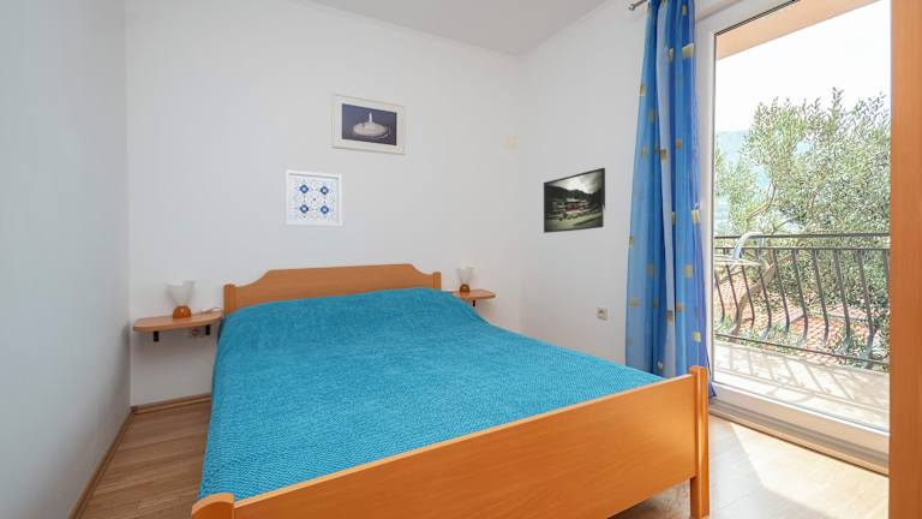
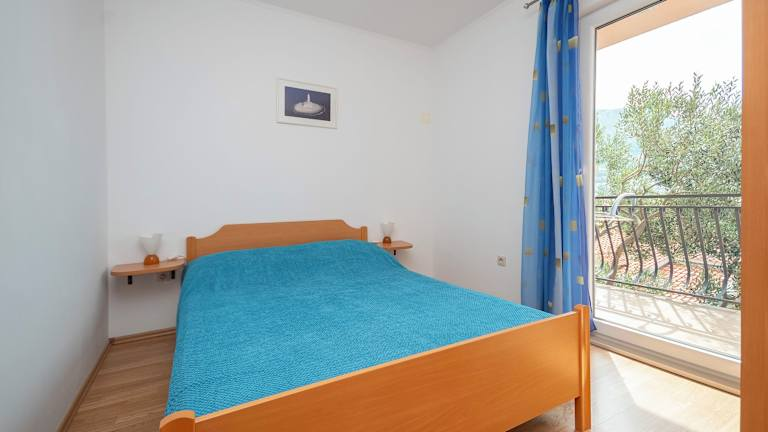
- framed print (571, 203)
- wall art (313, 198)
